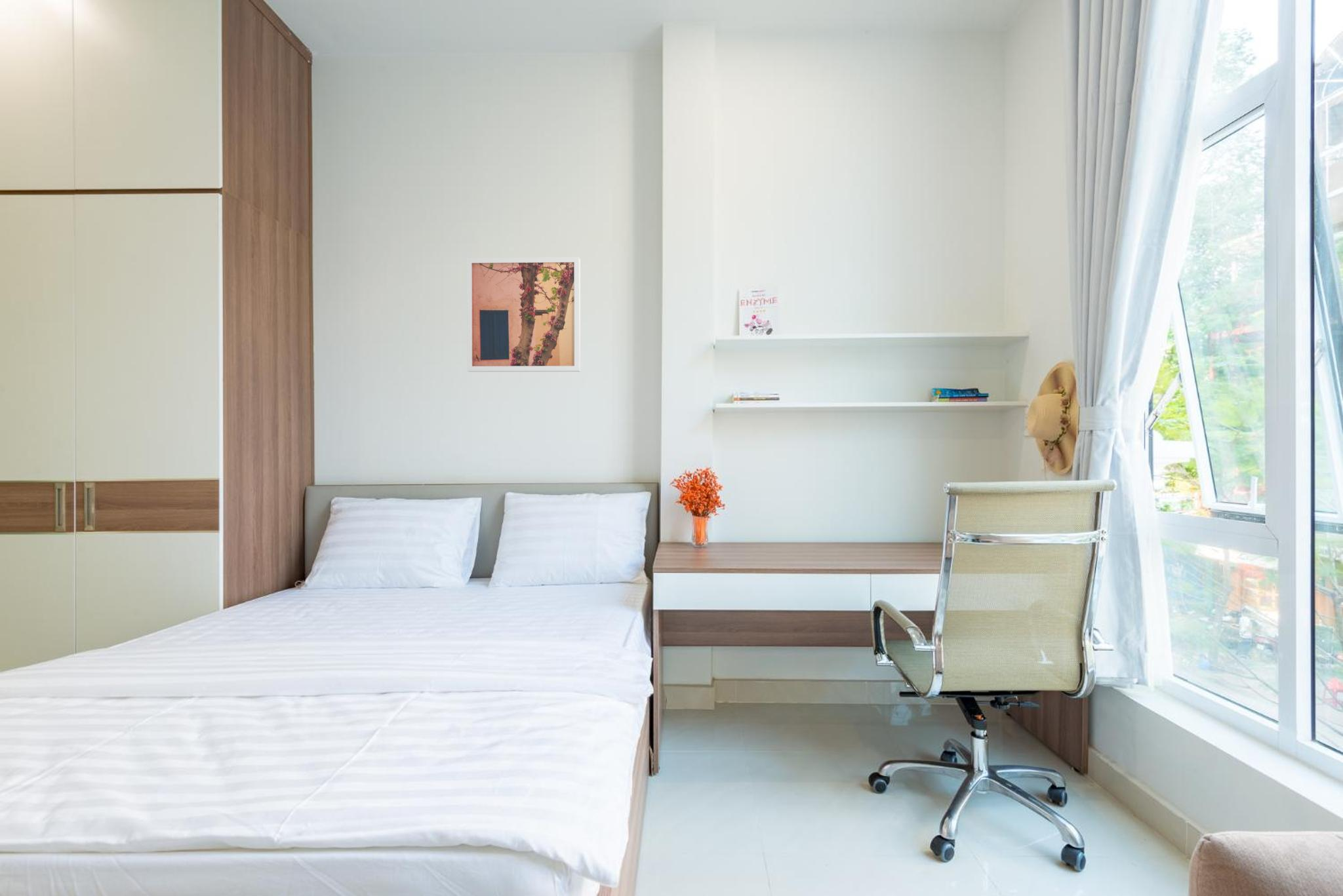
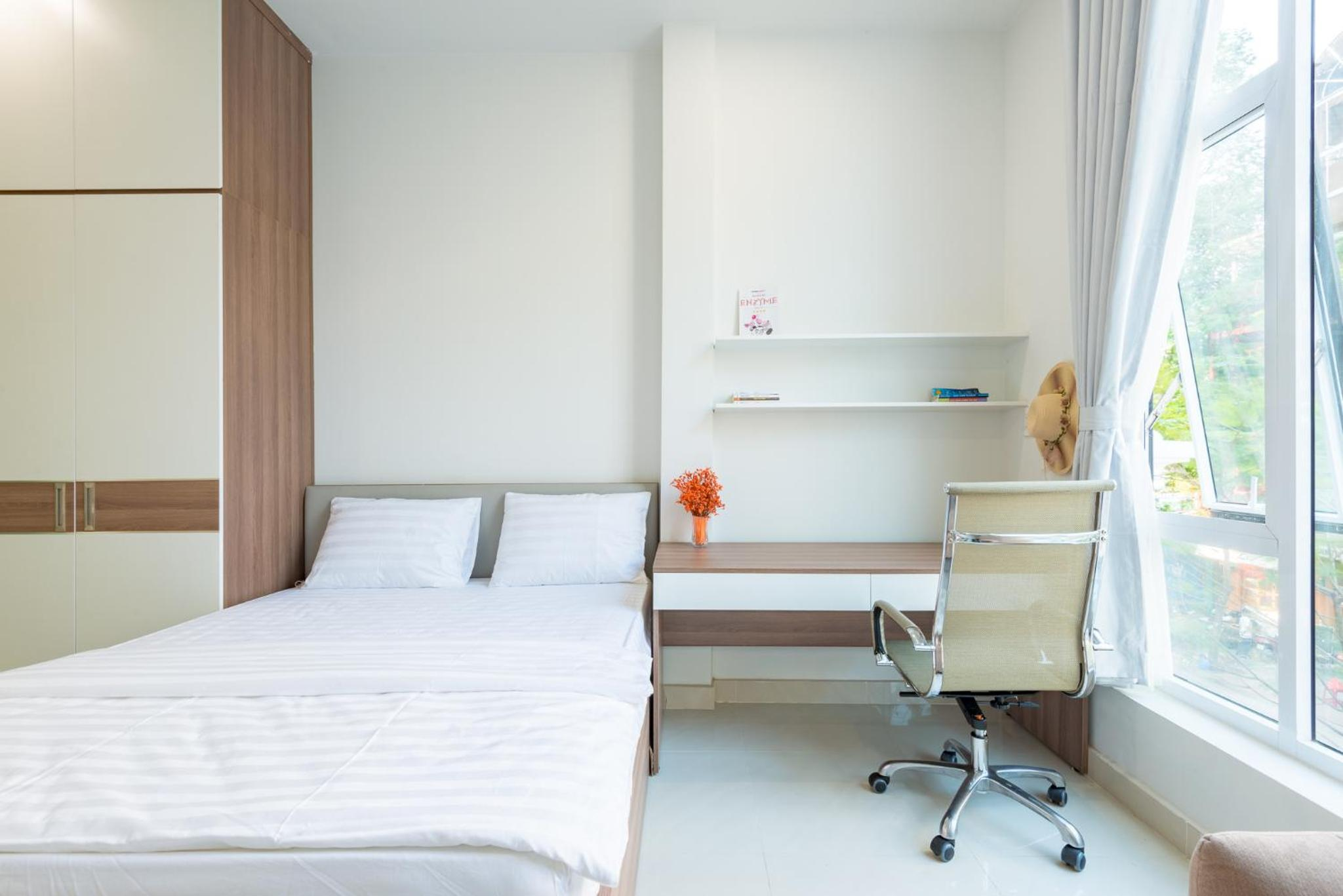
- wall art (523, 315)
